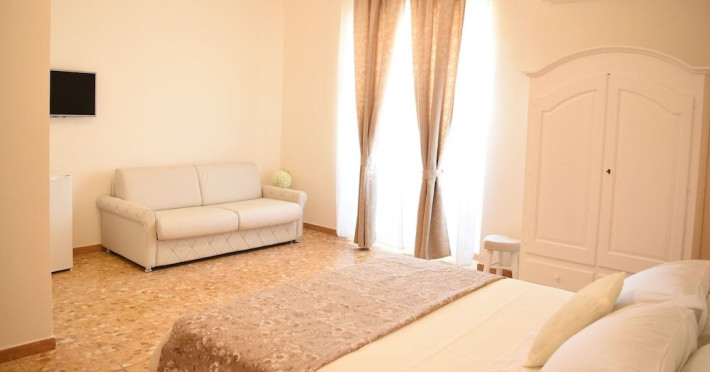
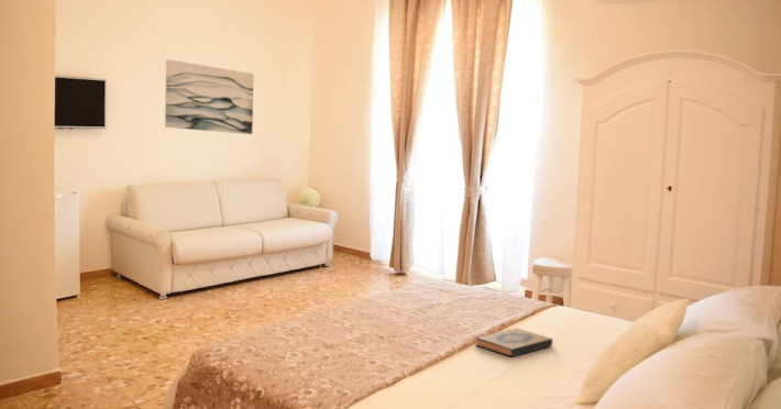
+ wall art (211, 99)
+ hardback book (514, 341)
